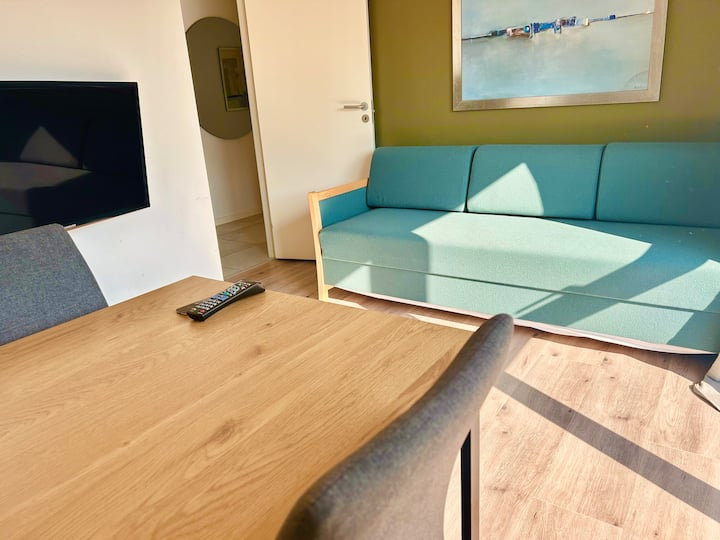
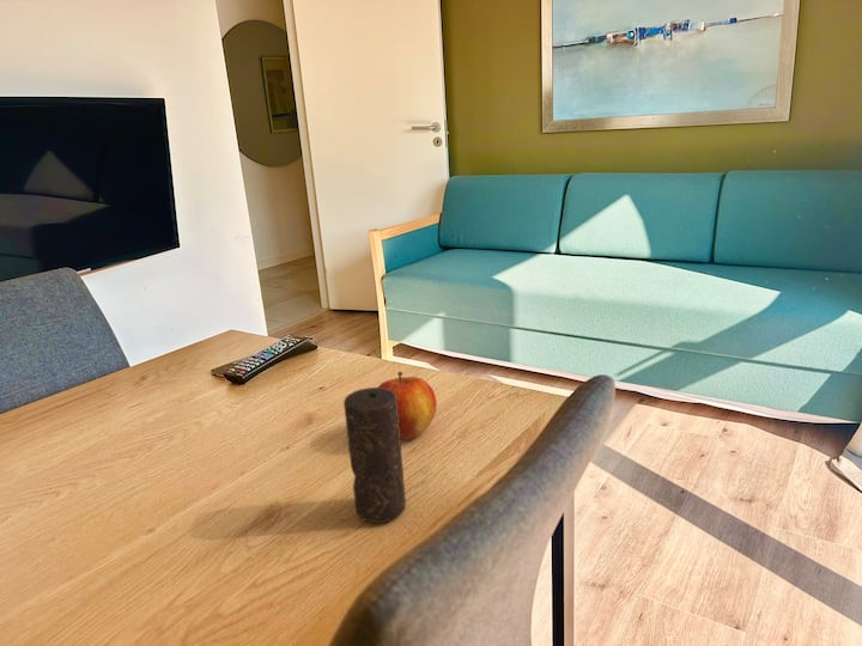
+ candle (375, 453)
+ apple (405, 402)
